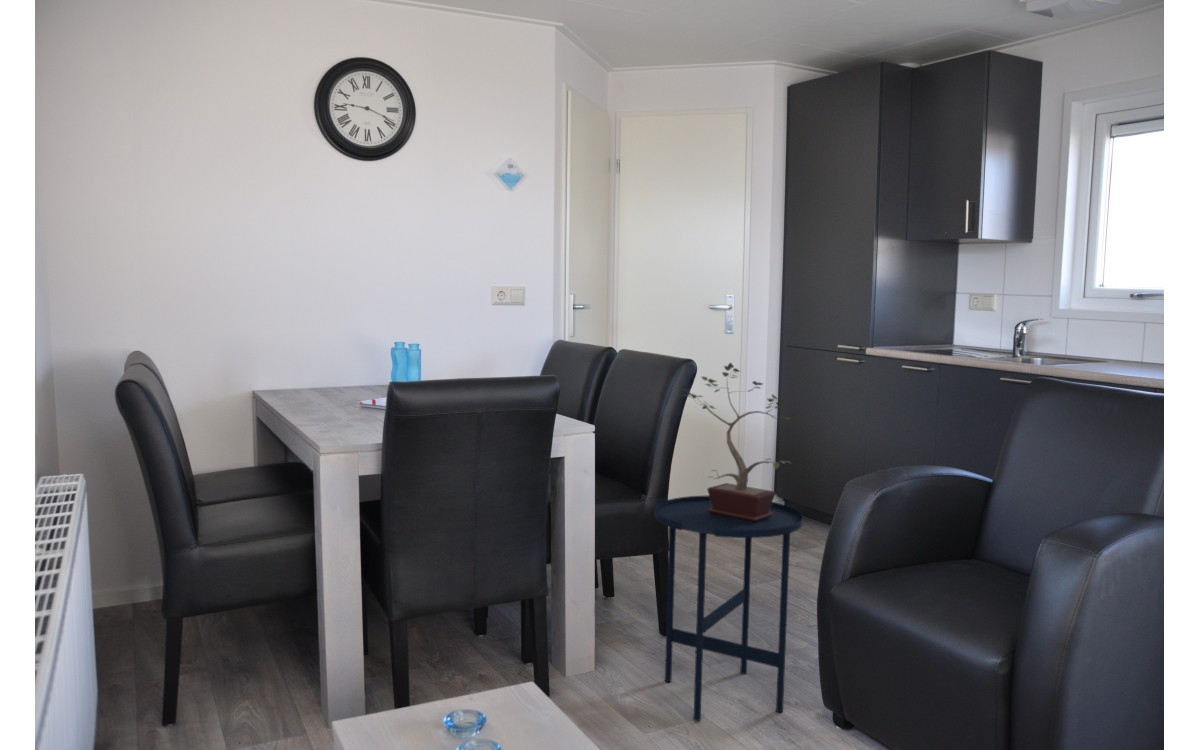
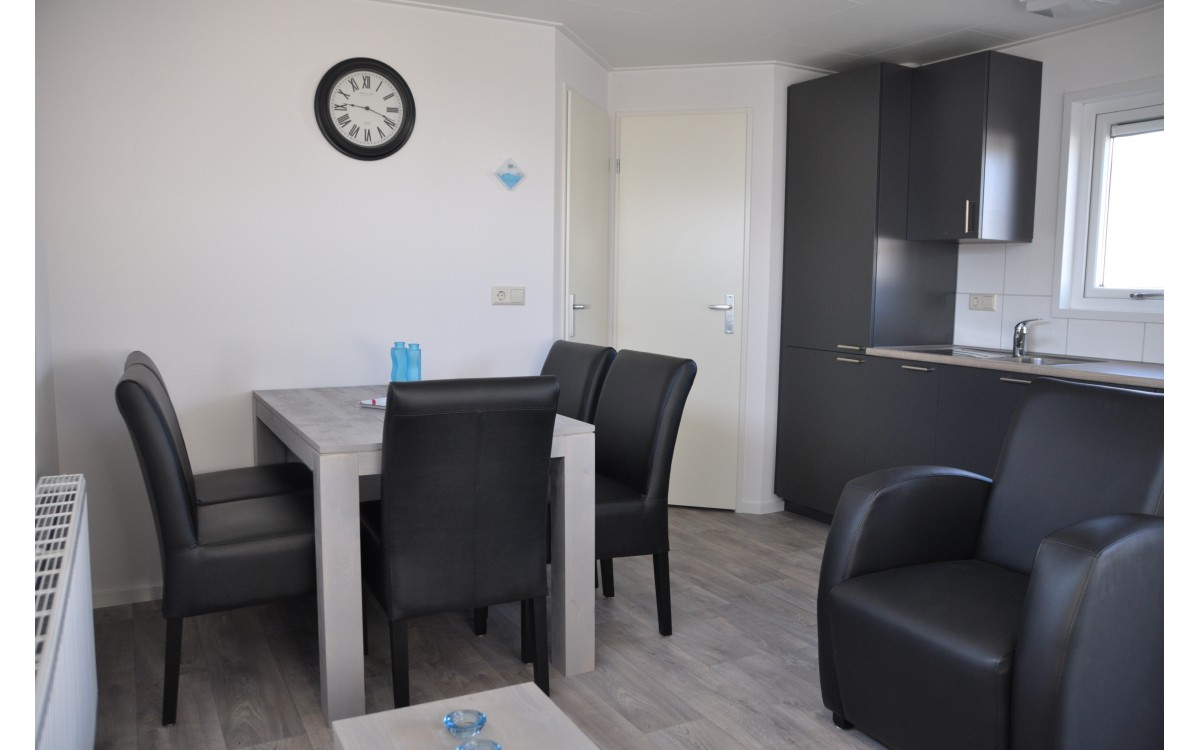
- potted plant (730, 436)
- side table (724, 604)
